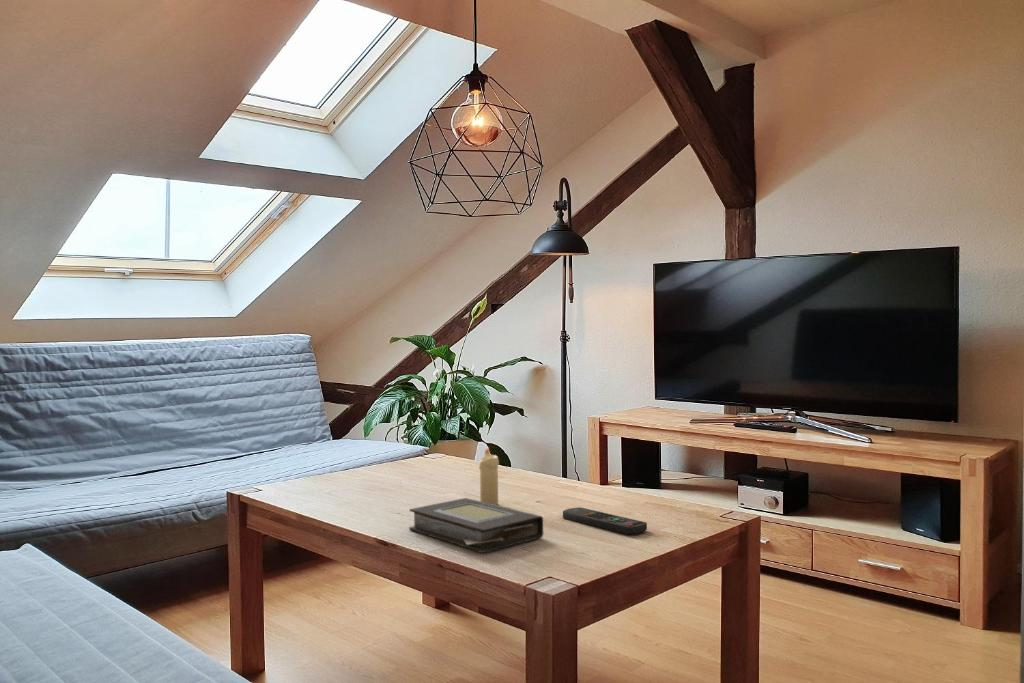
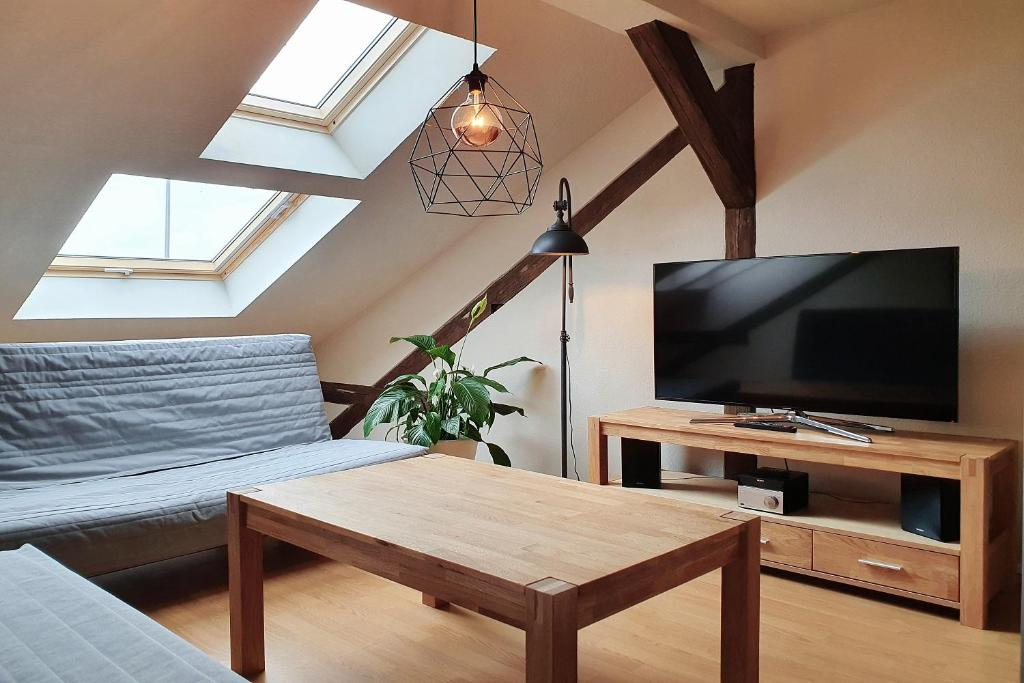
- remote control (603, 519)
- book (470, 522)
- candle (489, 475)
